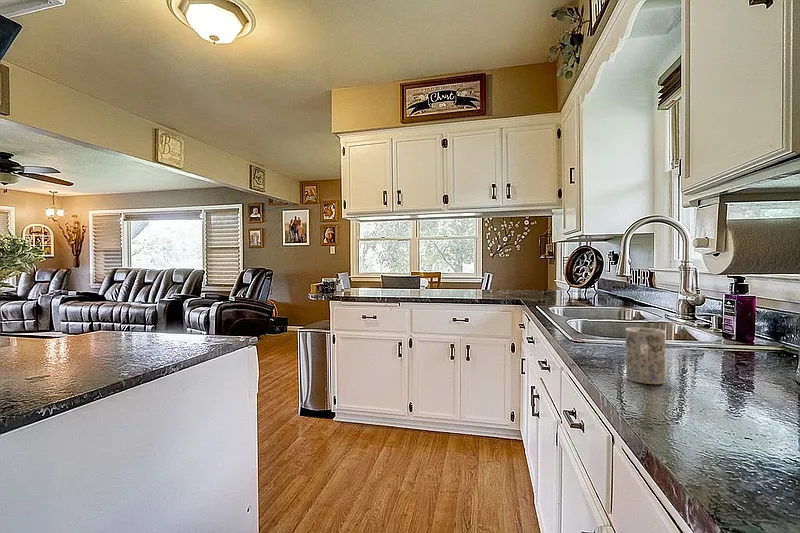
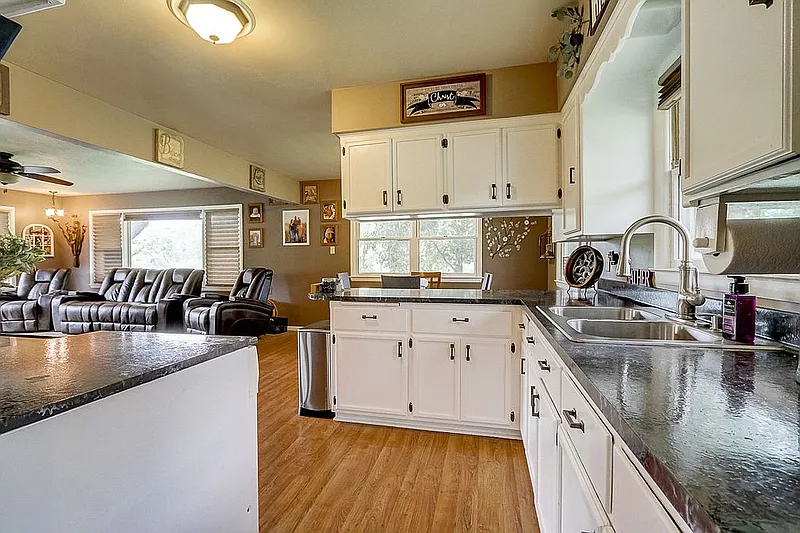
- mug (644, 355)
